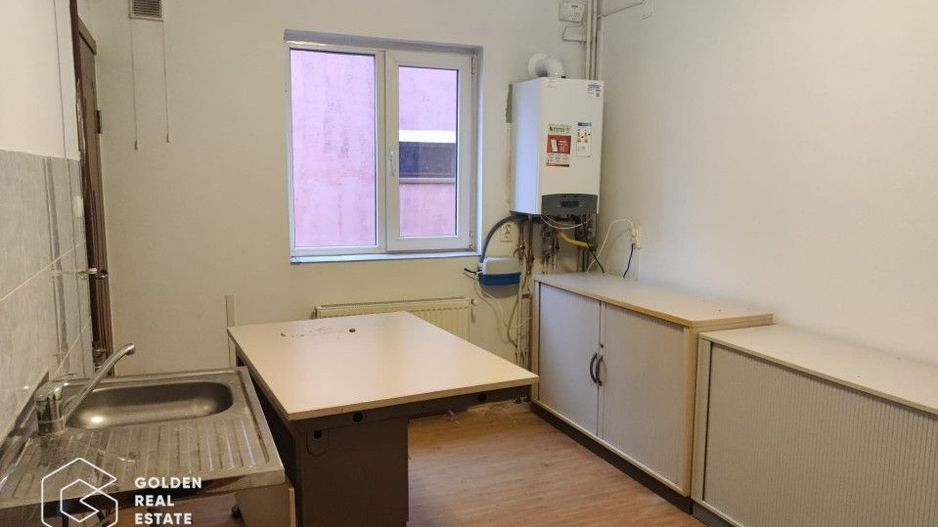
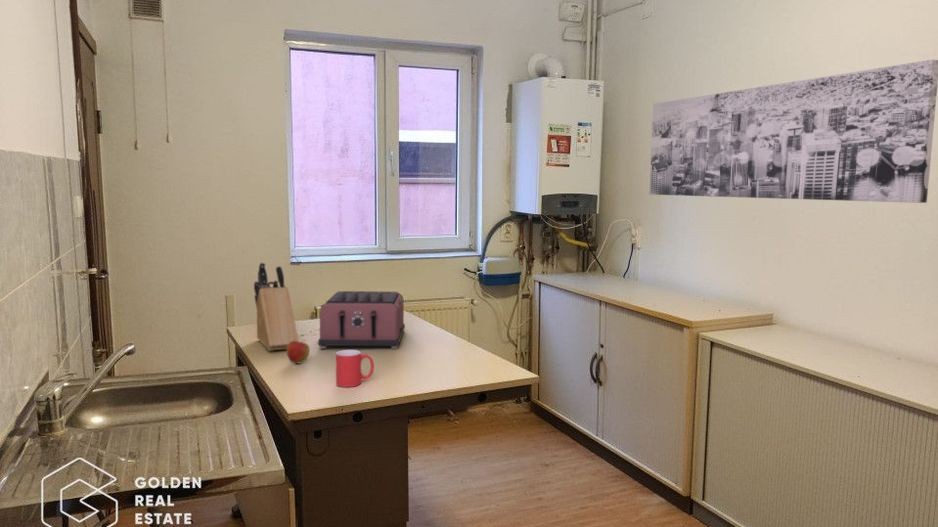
+ toaster (363, 318)
+ apple (298, 351)
+ knife block (274, 304)
+ mug (355, 367)
+ wall art (761, 142)
